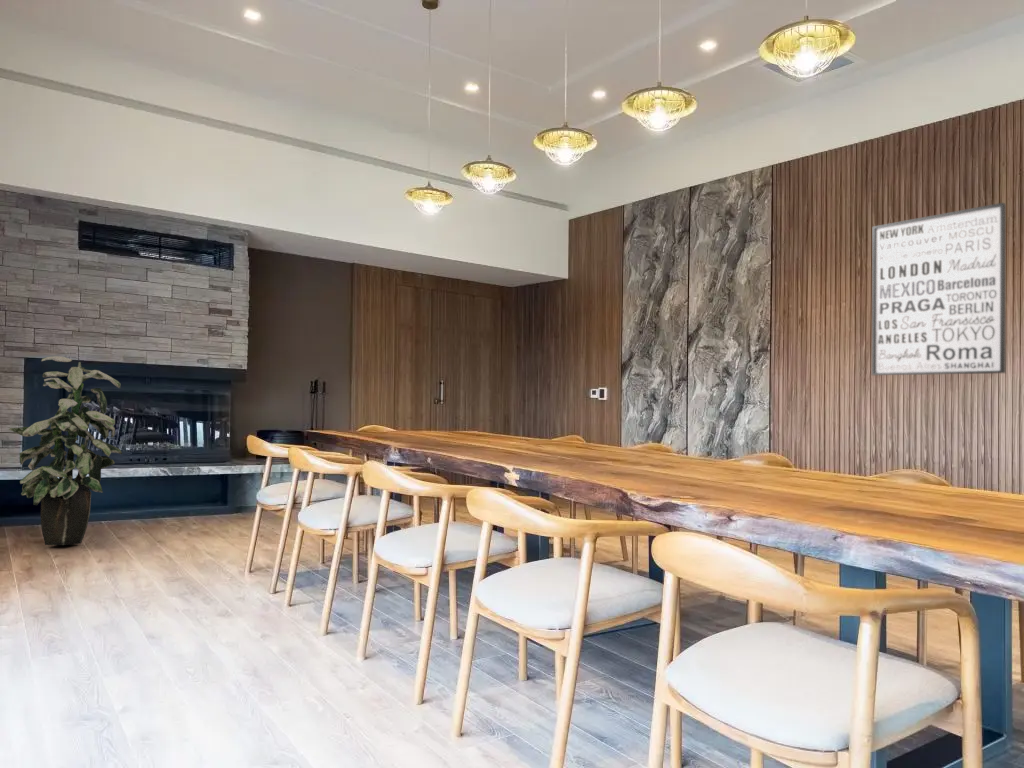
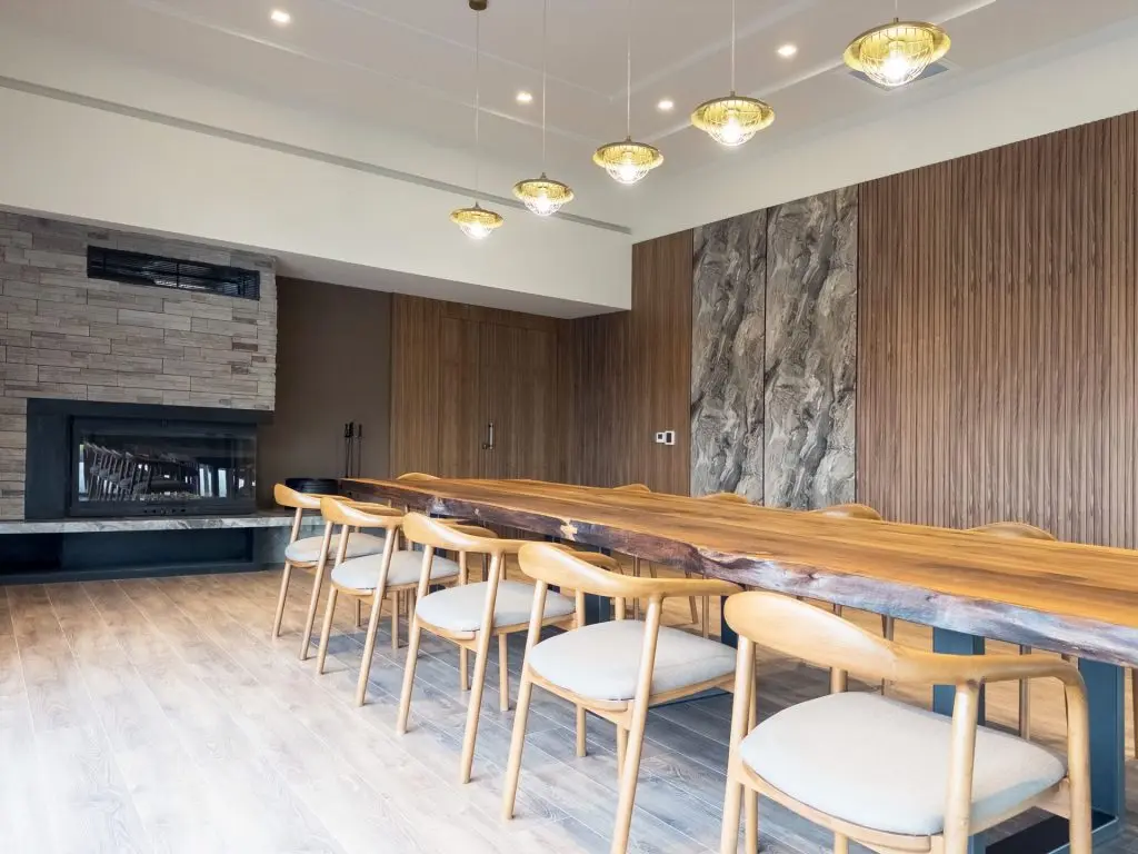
- indoor plant (64, 451)
- wall art (934, 294)
